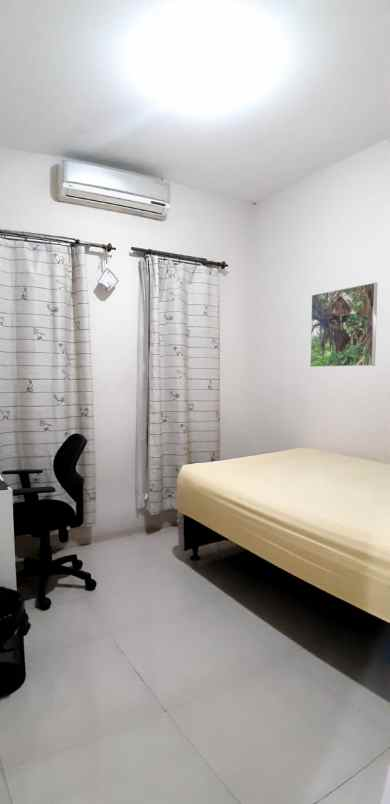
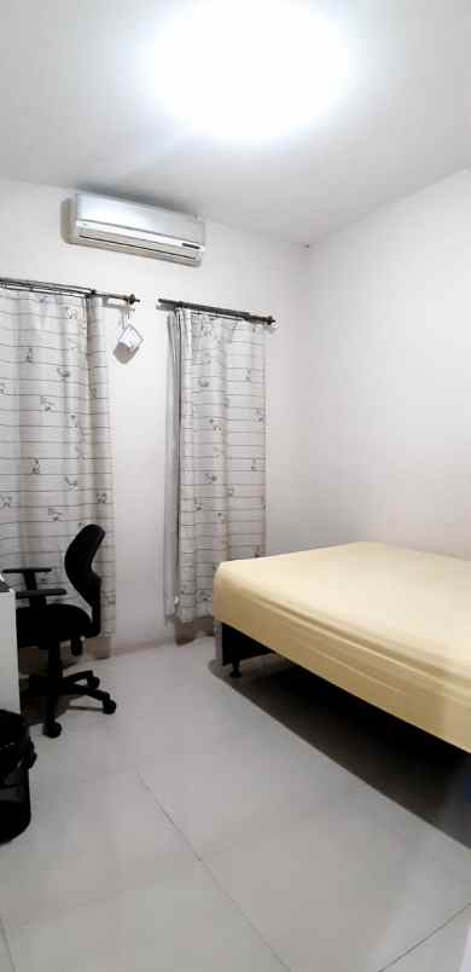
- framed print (341, 328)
